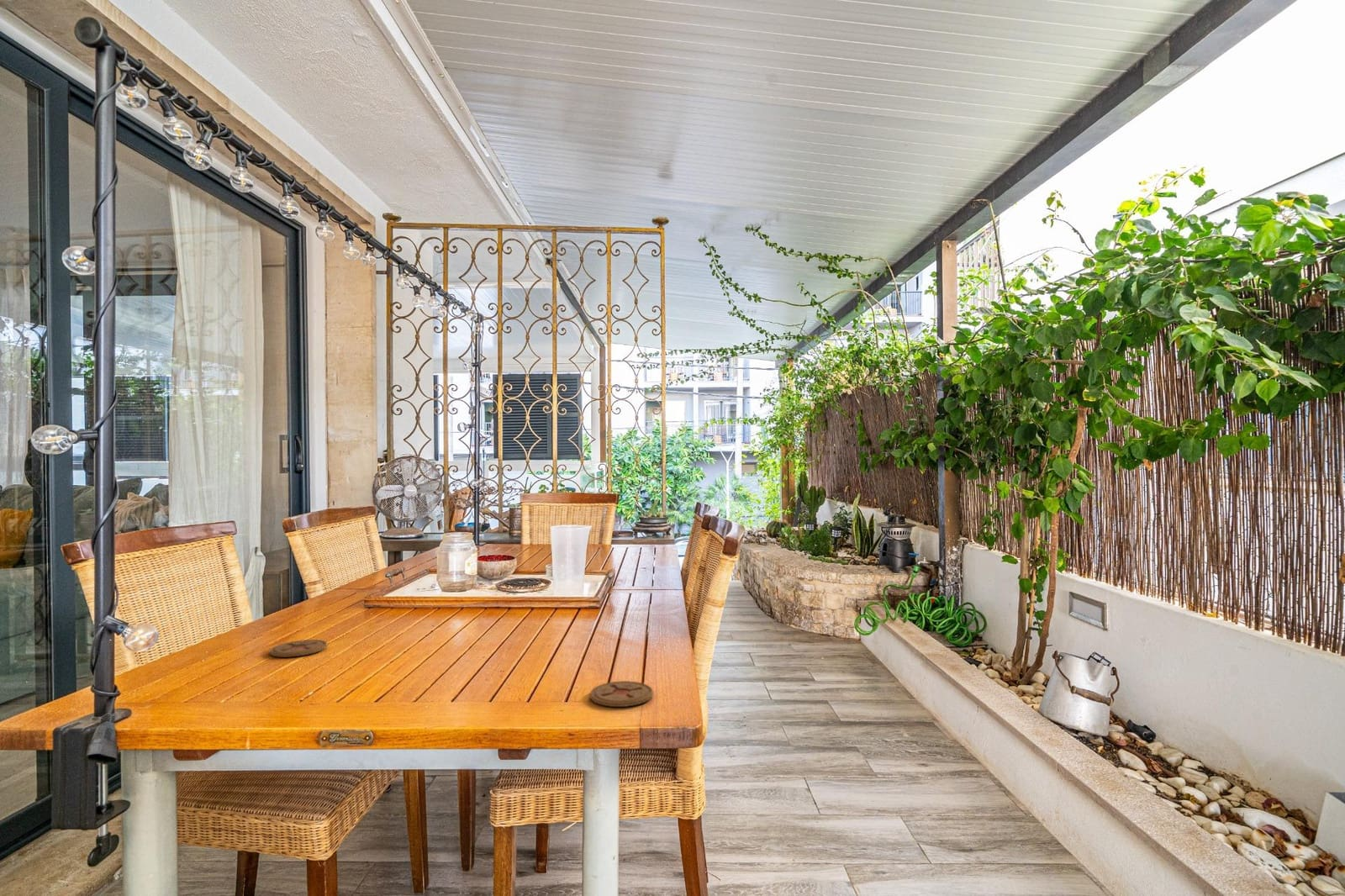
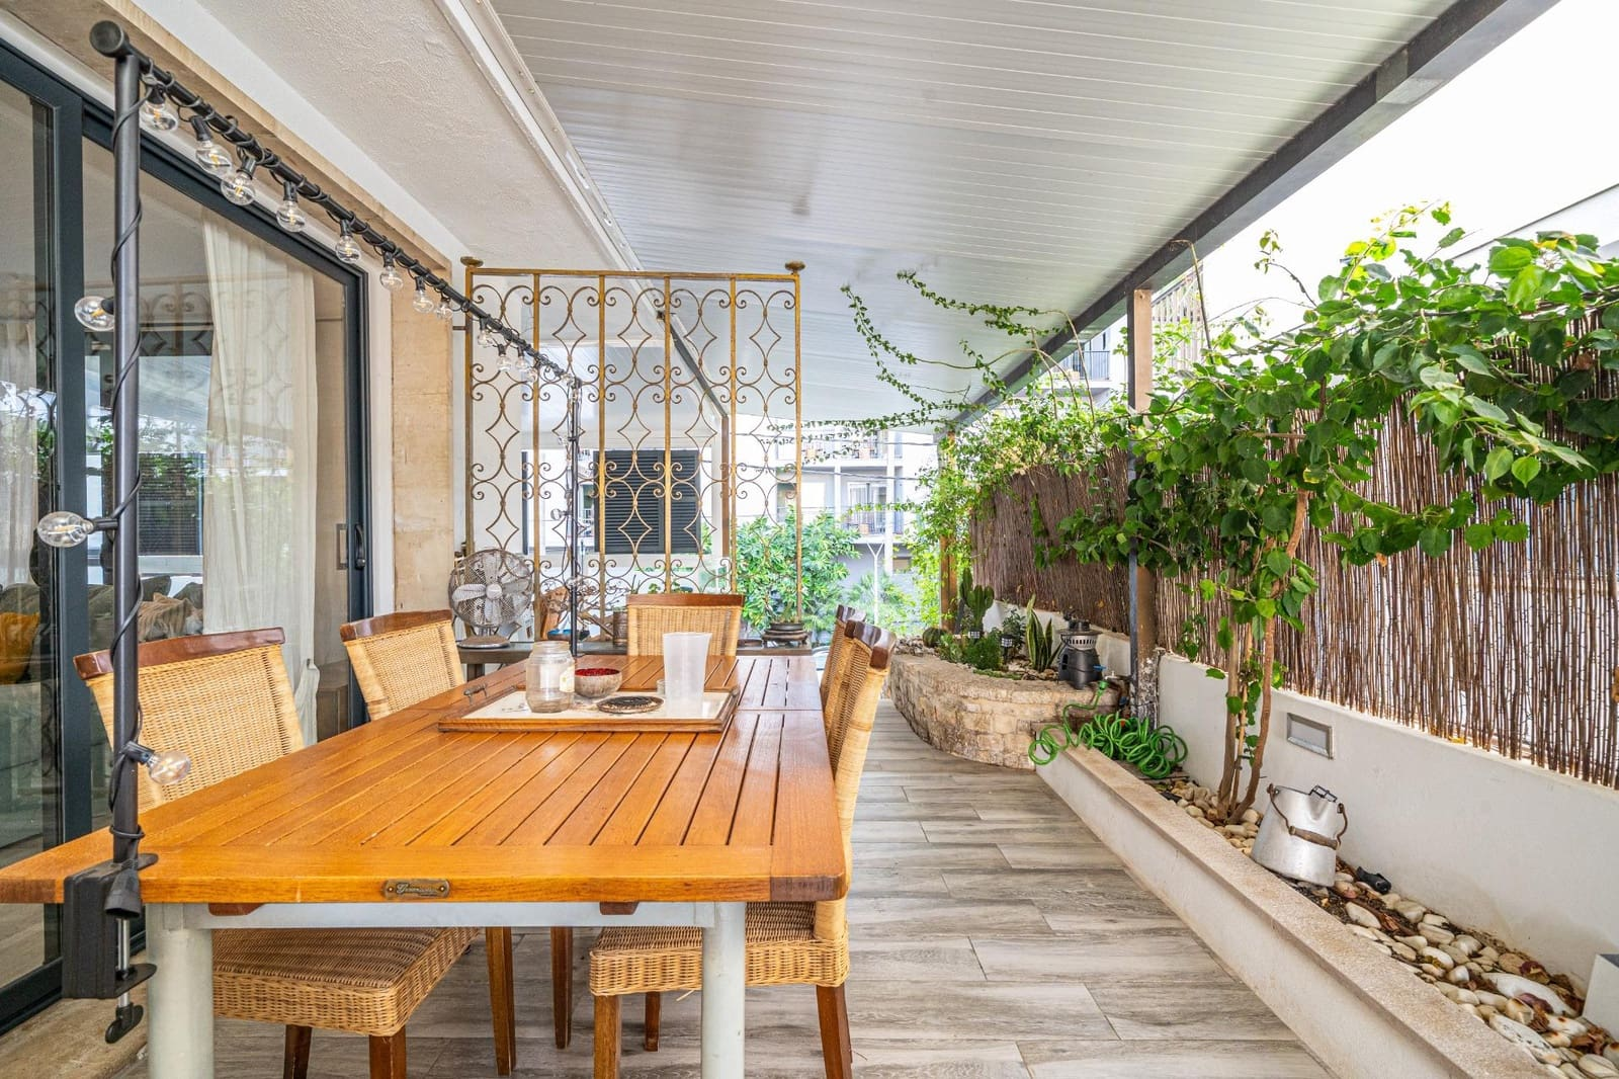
- coaster (621, 693)
- coaster (298, 647)
